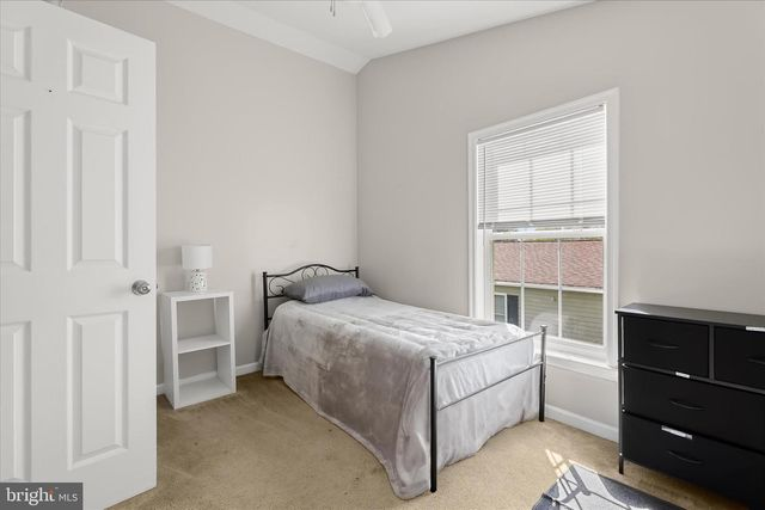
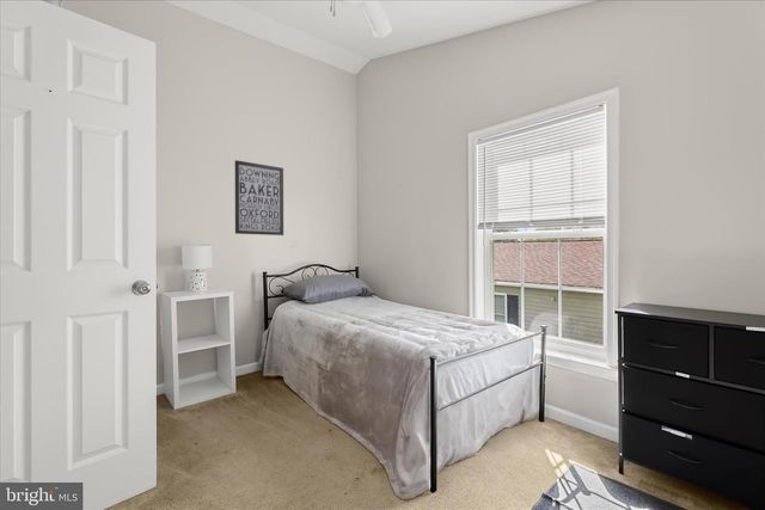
+ wall art (259, 199)
